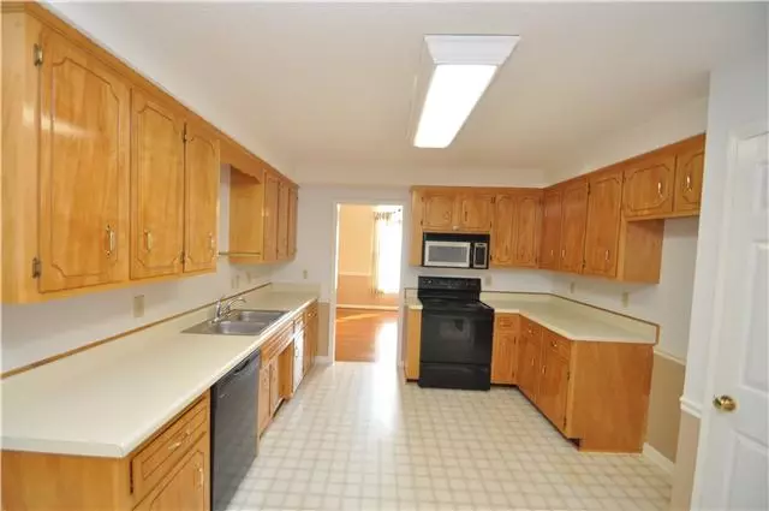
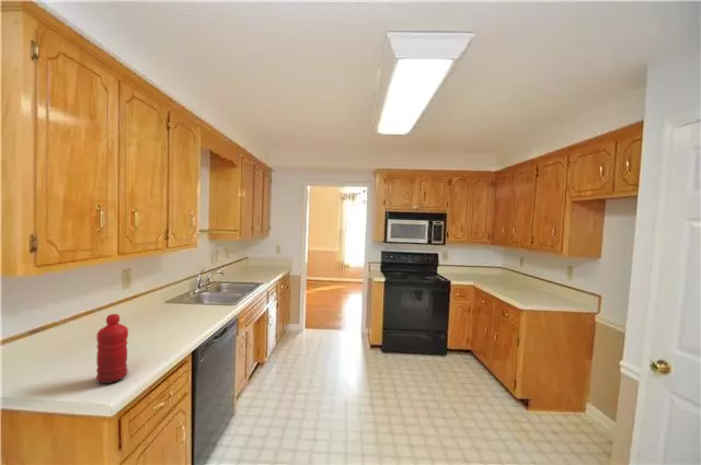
+ water bottle (112, 347)
